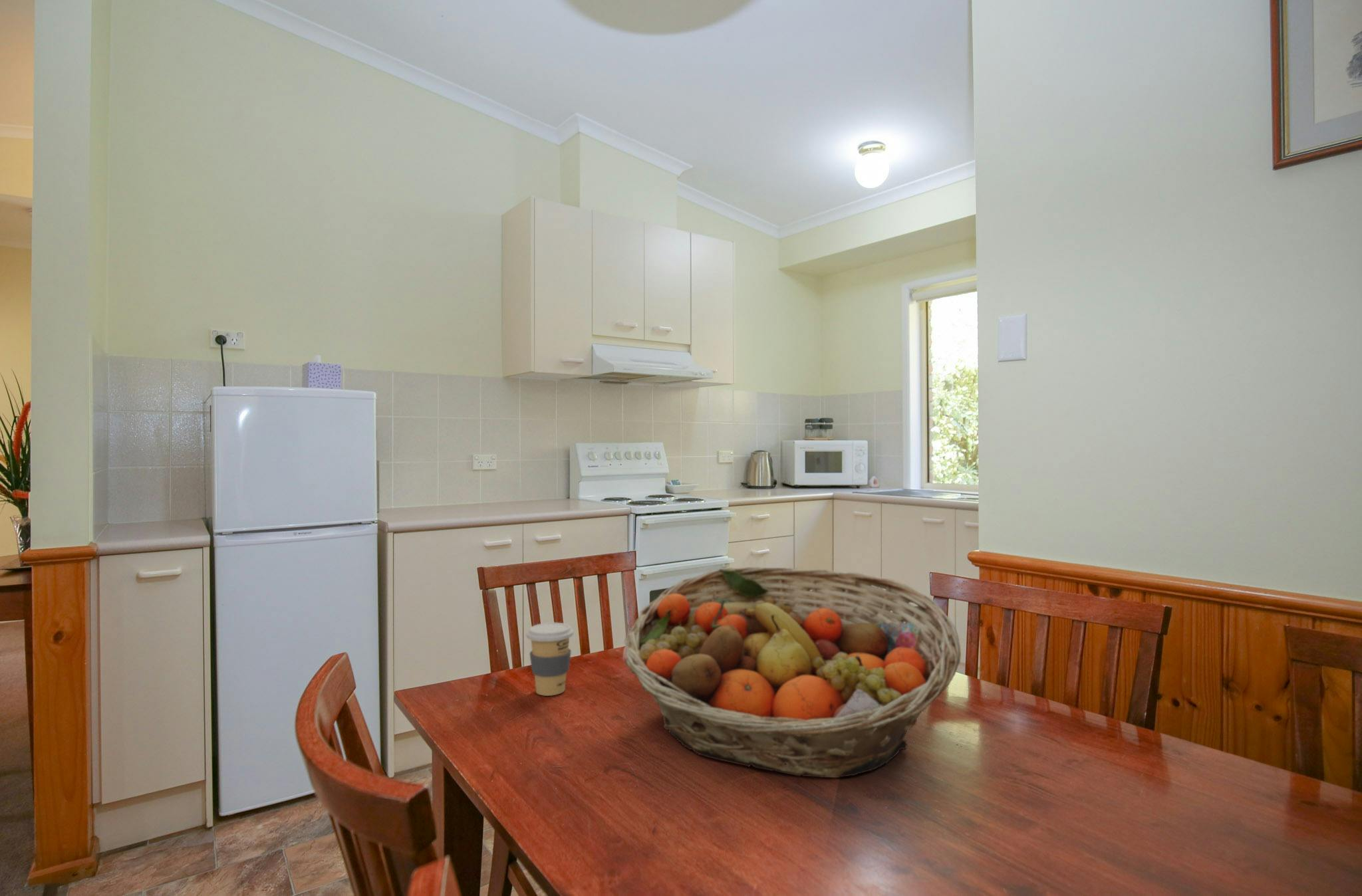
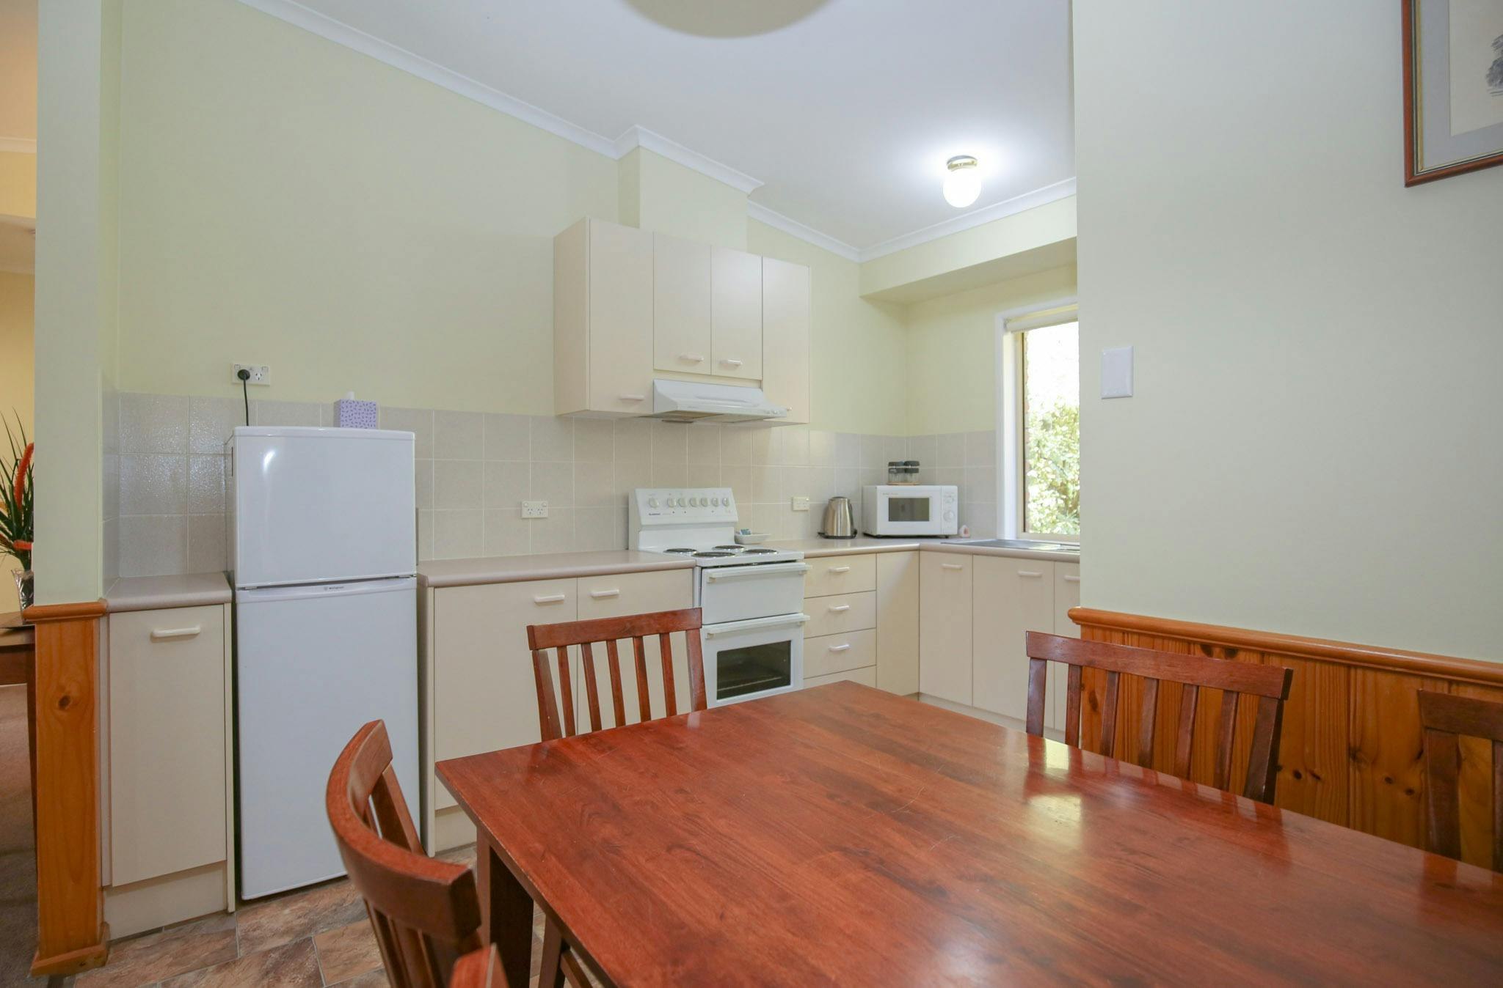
- fruit basket (782, 656)
- coffee cup (550, 659)
